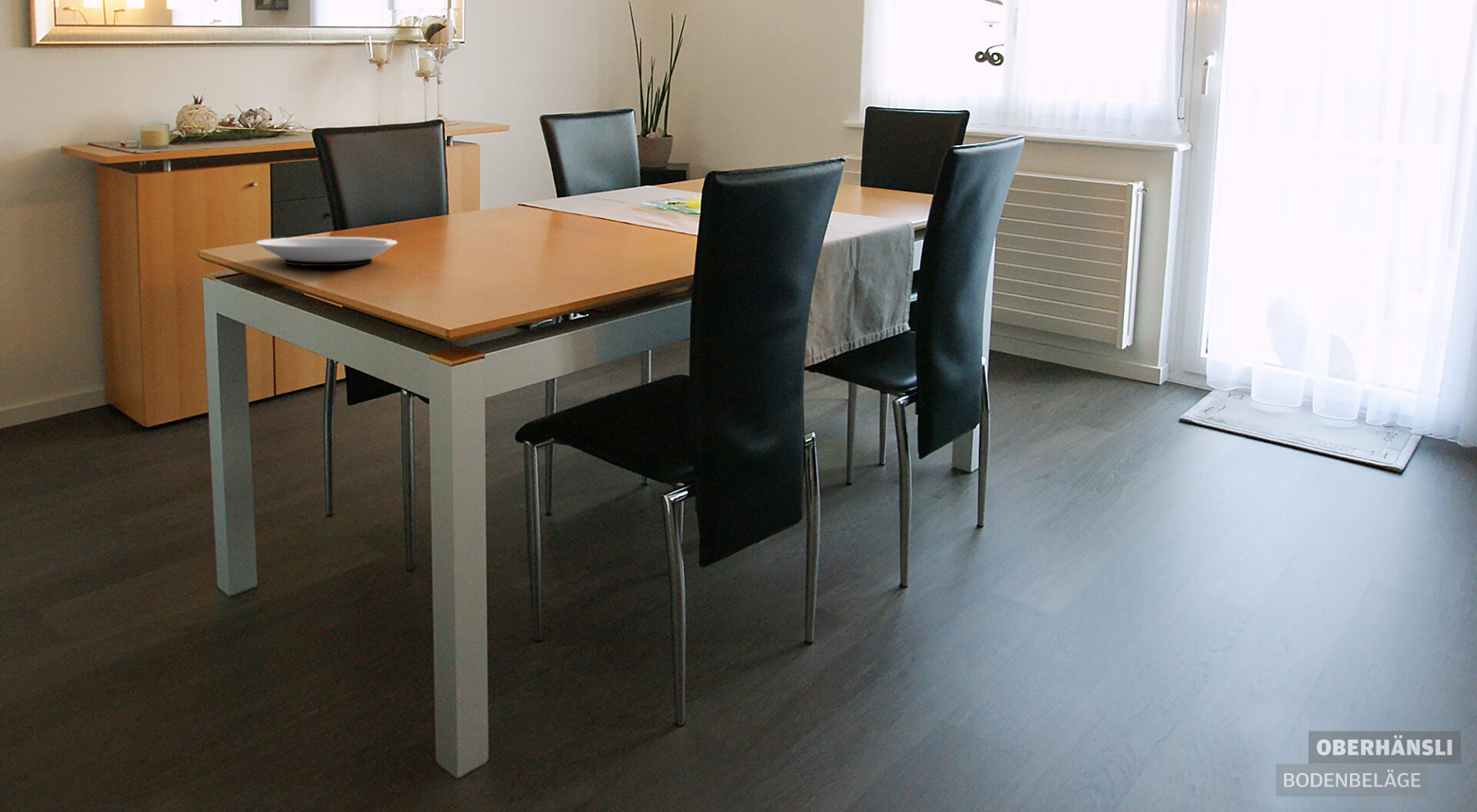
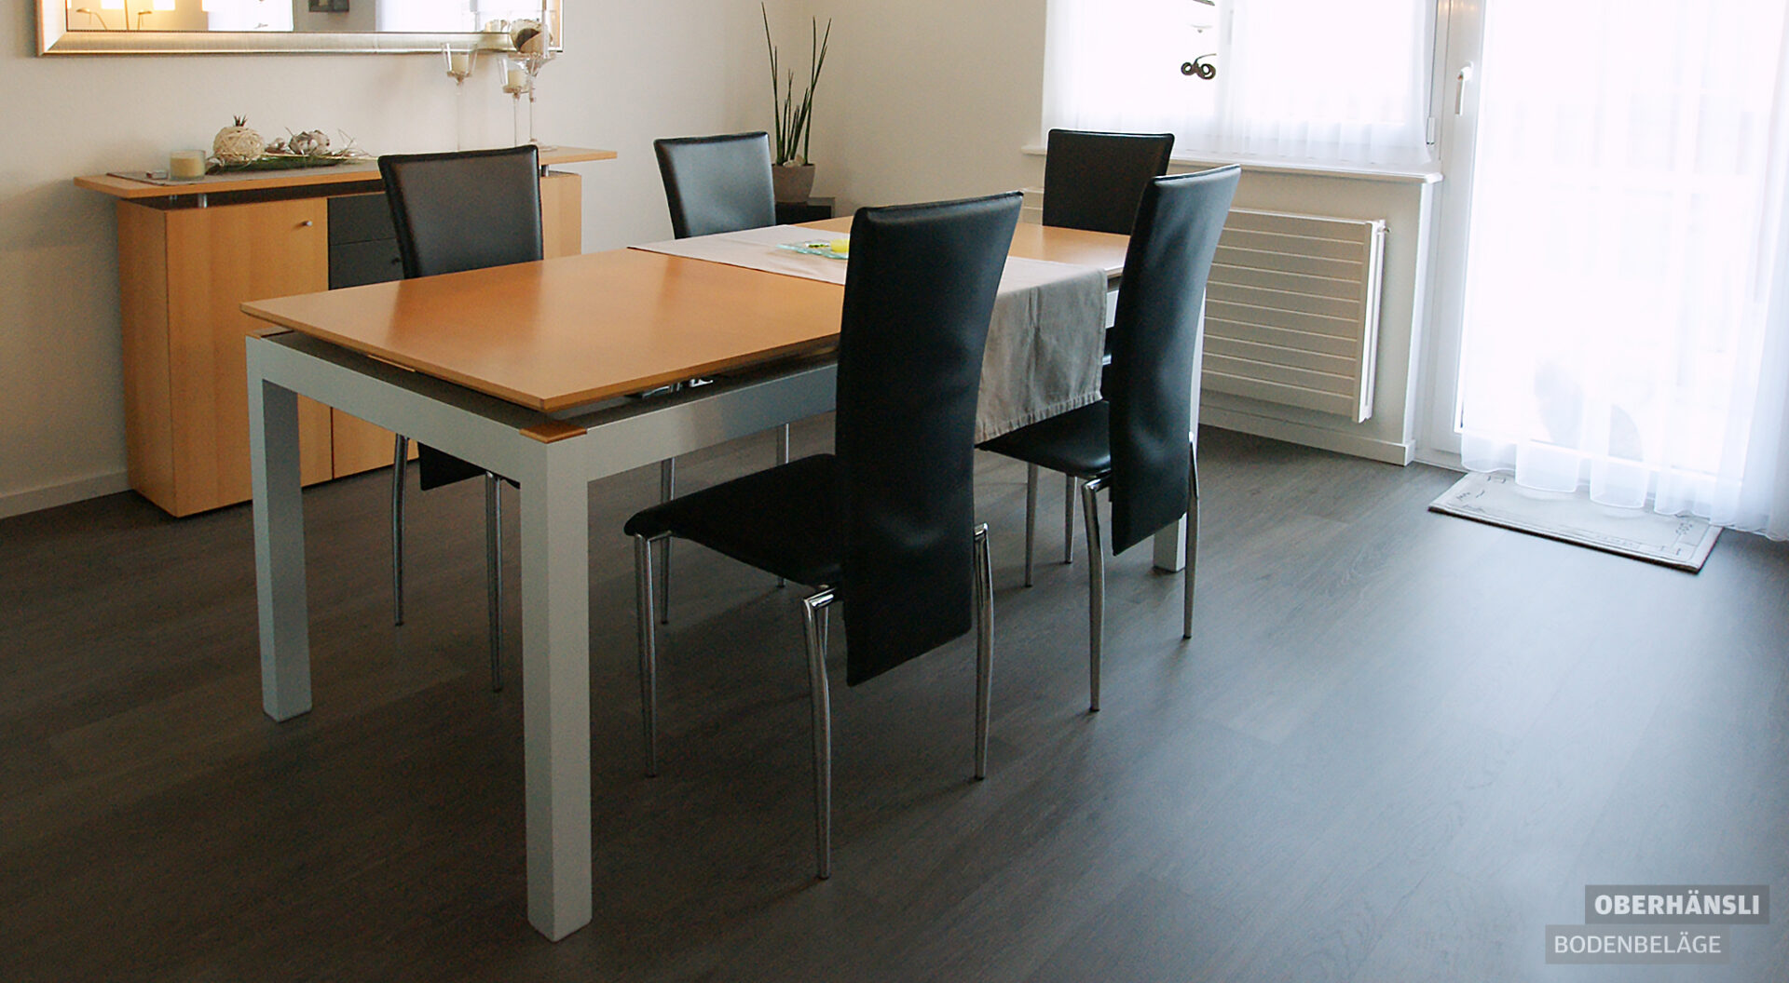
- plate (328, 251)
